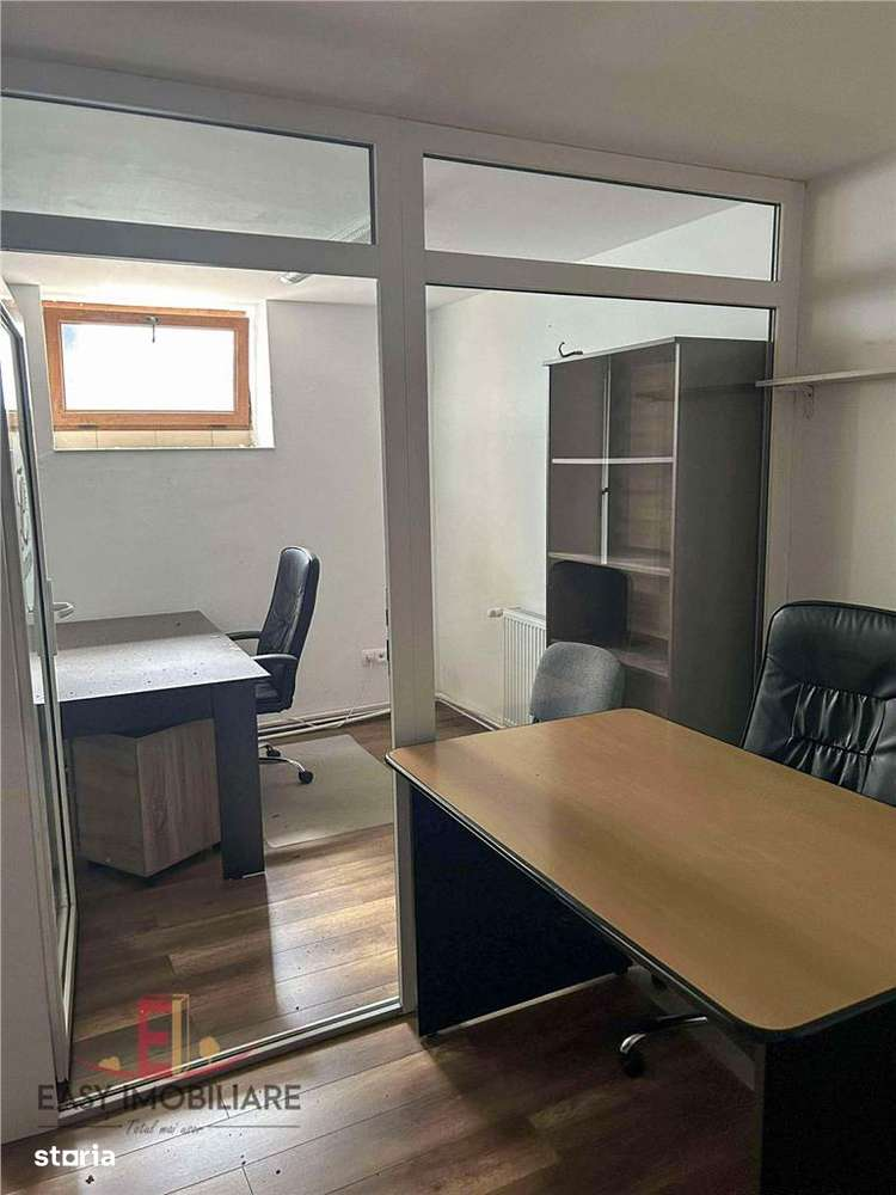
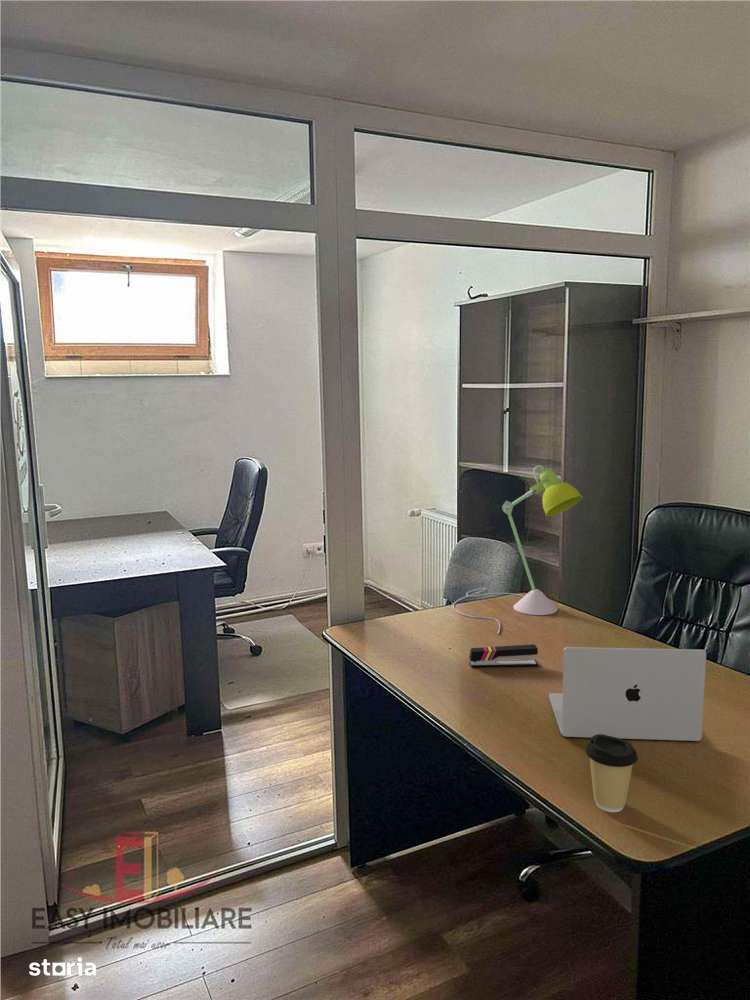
+ coffee cup (610, 774)
+ stapler (503, 655)
+ laptop (621, 676)
+ desk lamp (515, 537)
